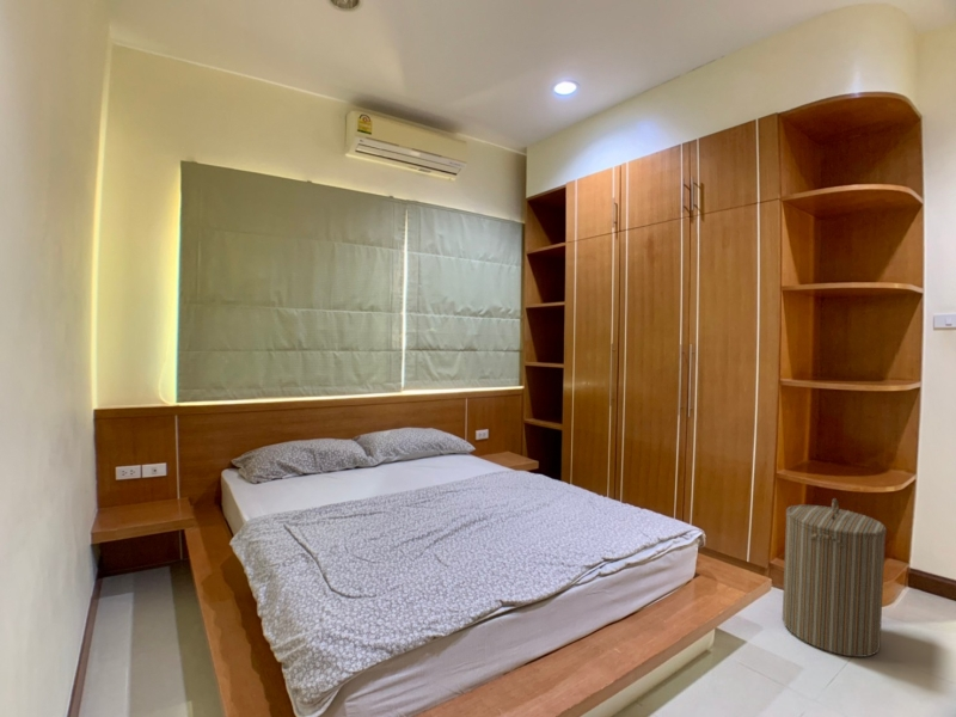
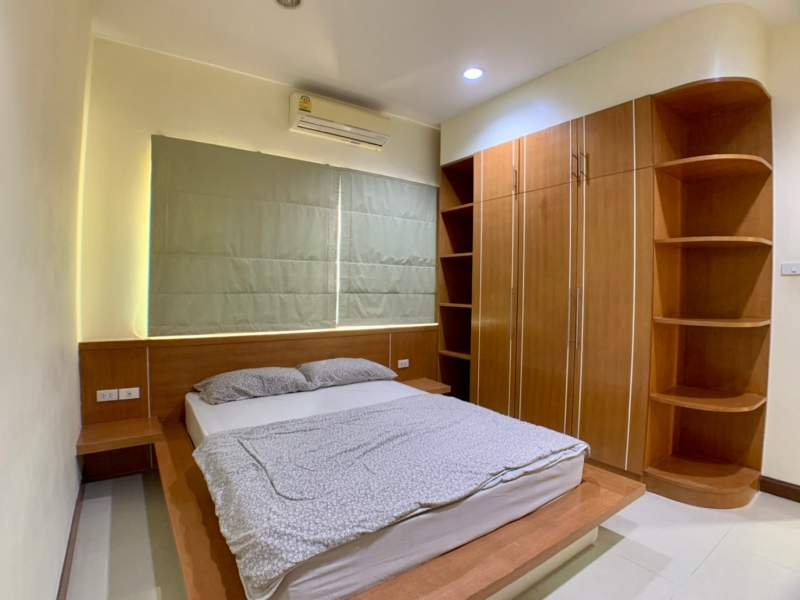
- laundry hamper (831, 565)
